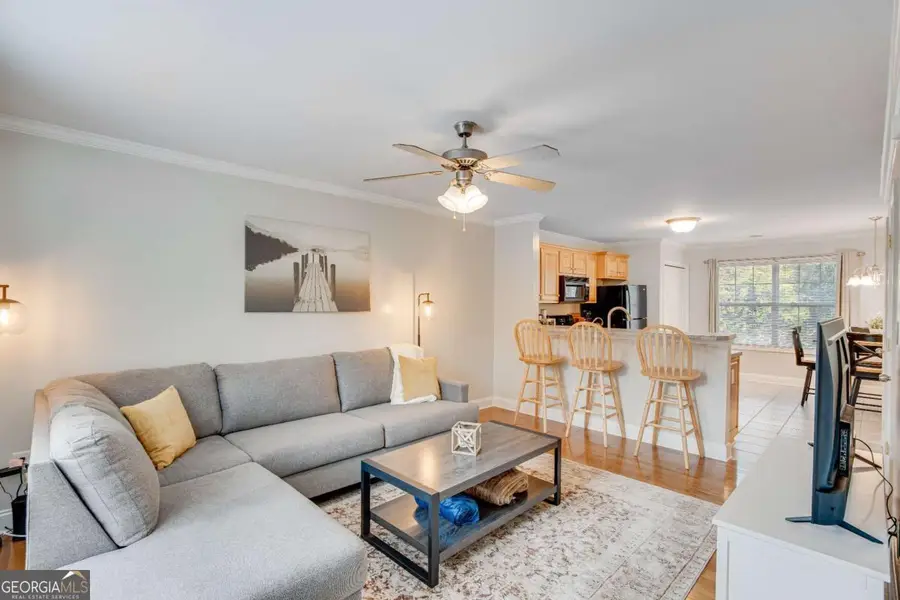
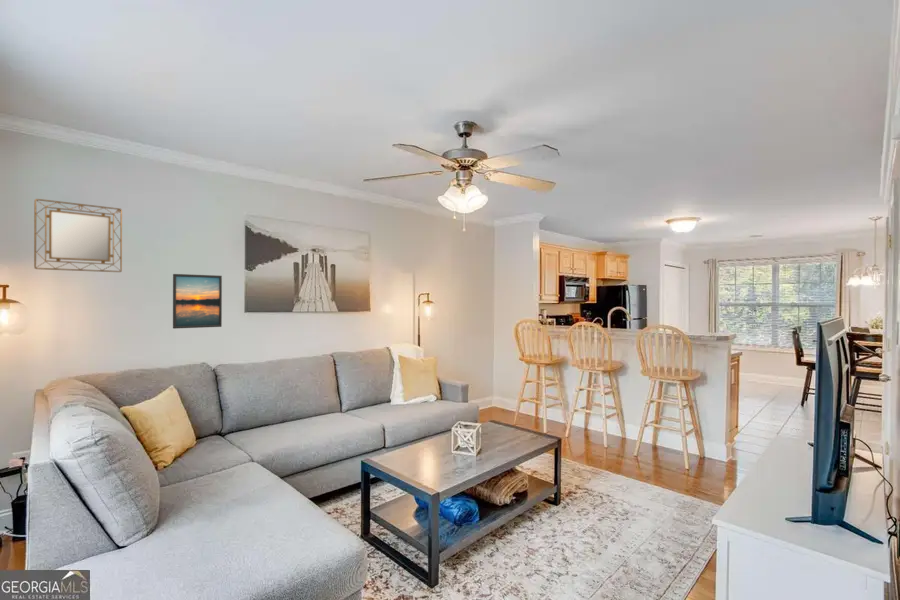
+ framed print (198, 301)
+ home mirror (80, 237)
